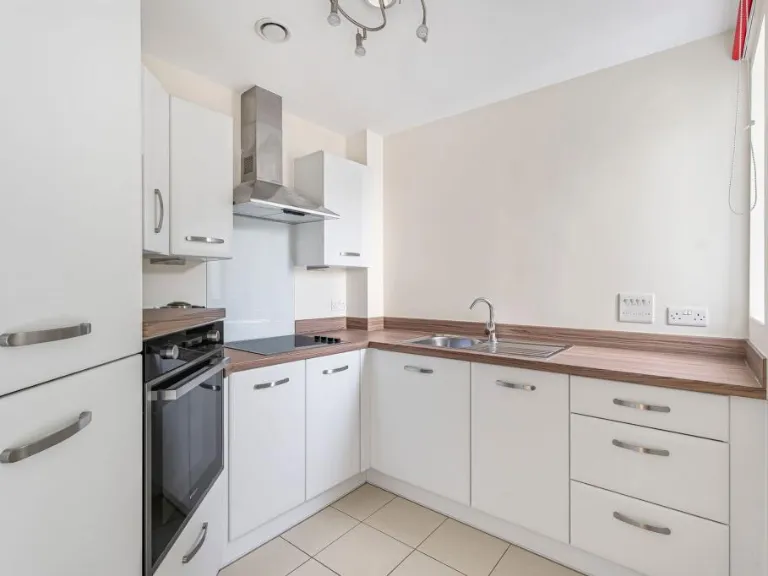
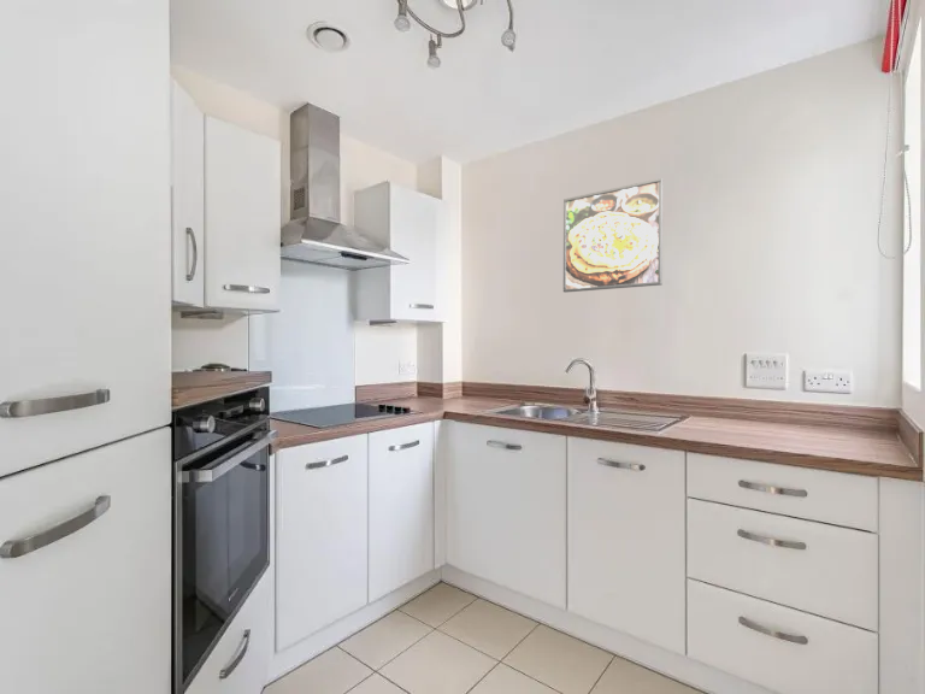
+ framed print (609, 239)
